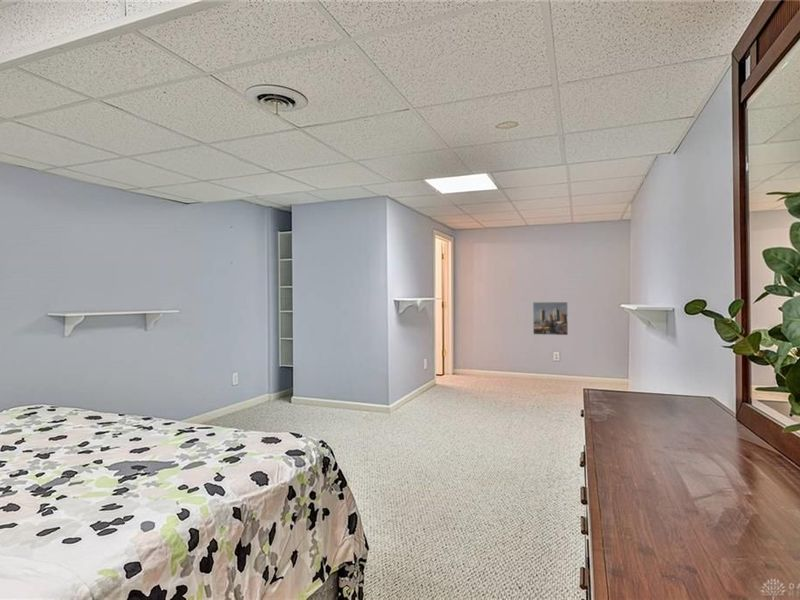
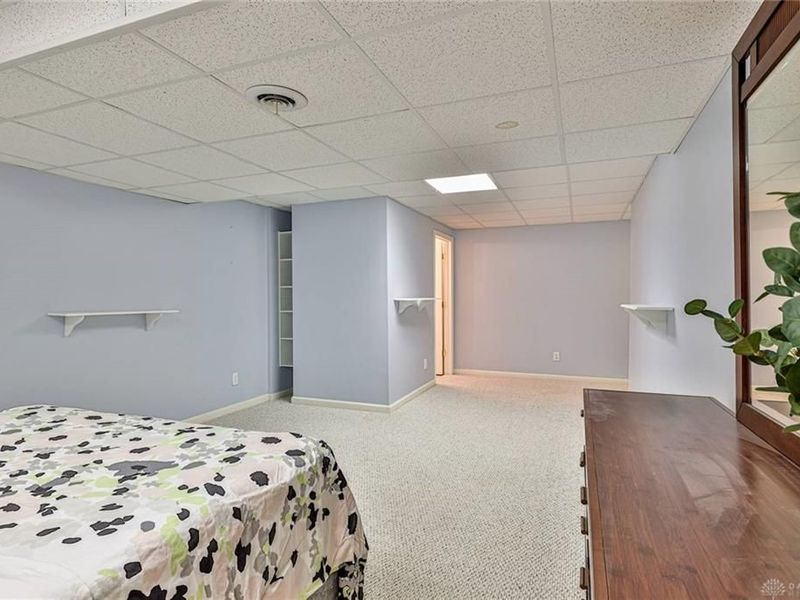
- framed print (550, 318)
